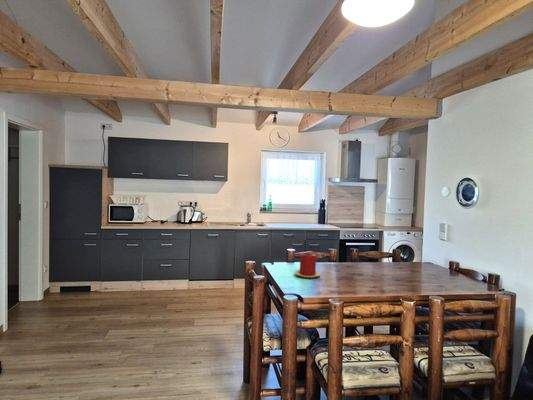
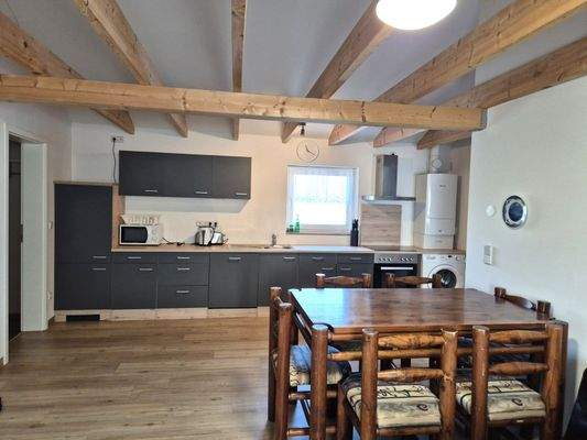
- candle (307, 264)
